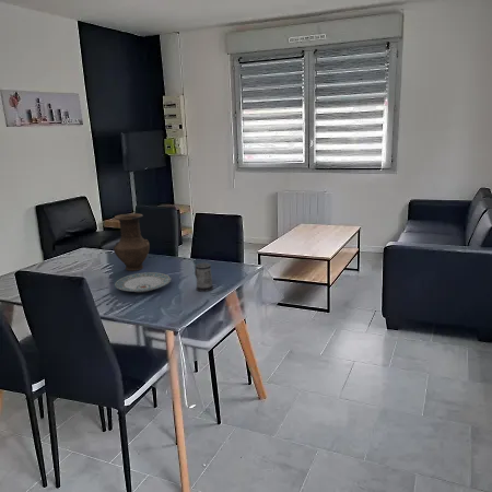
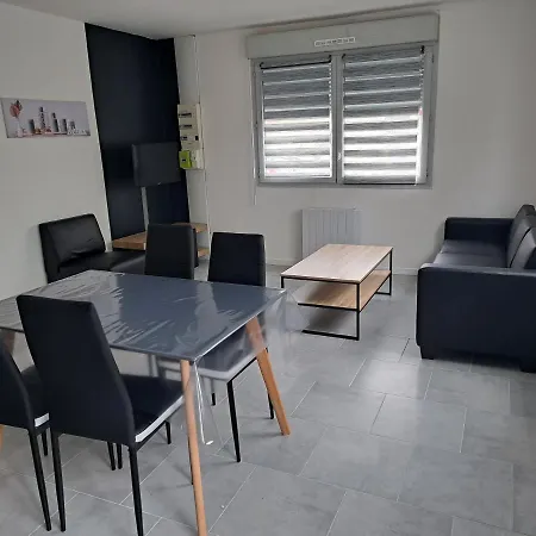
- plate (143, 284)
- mug (201, 276)
- vase (131, 242)
